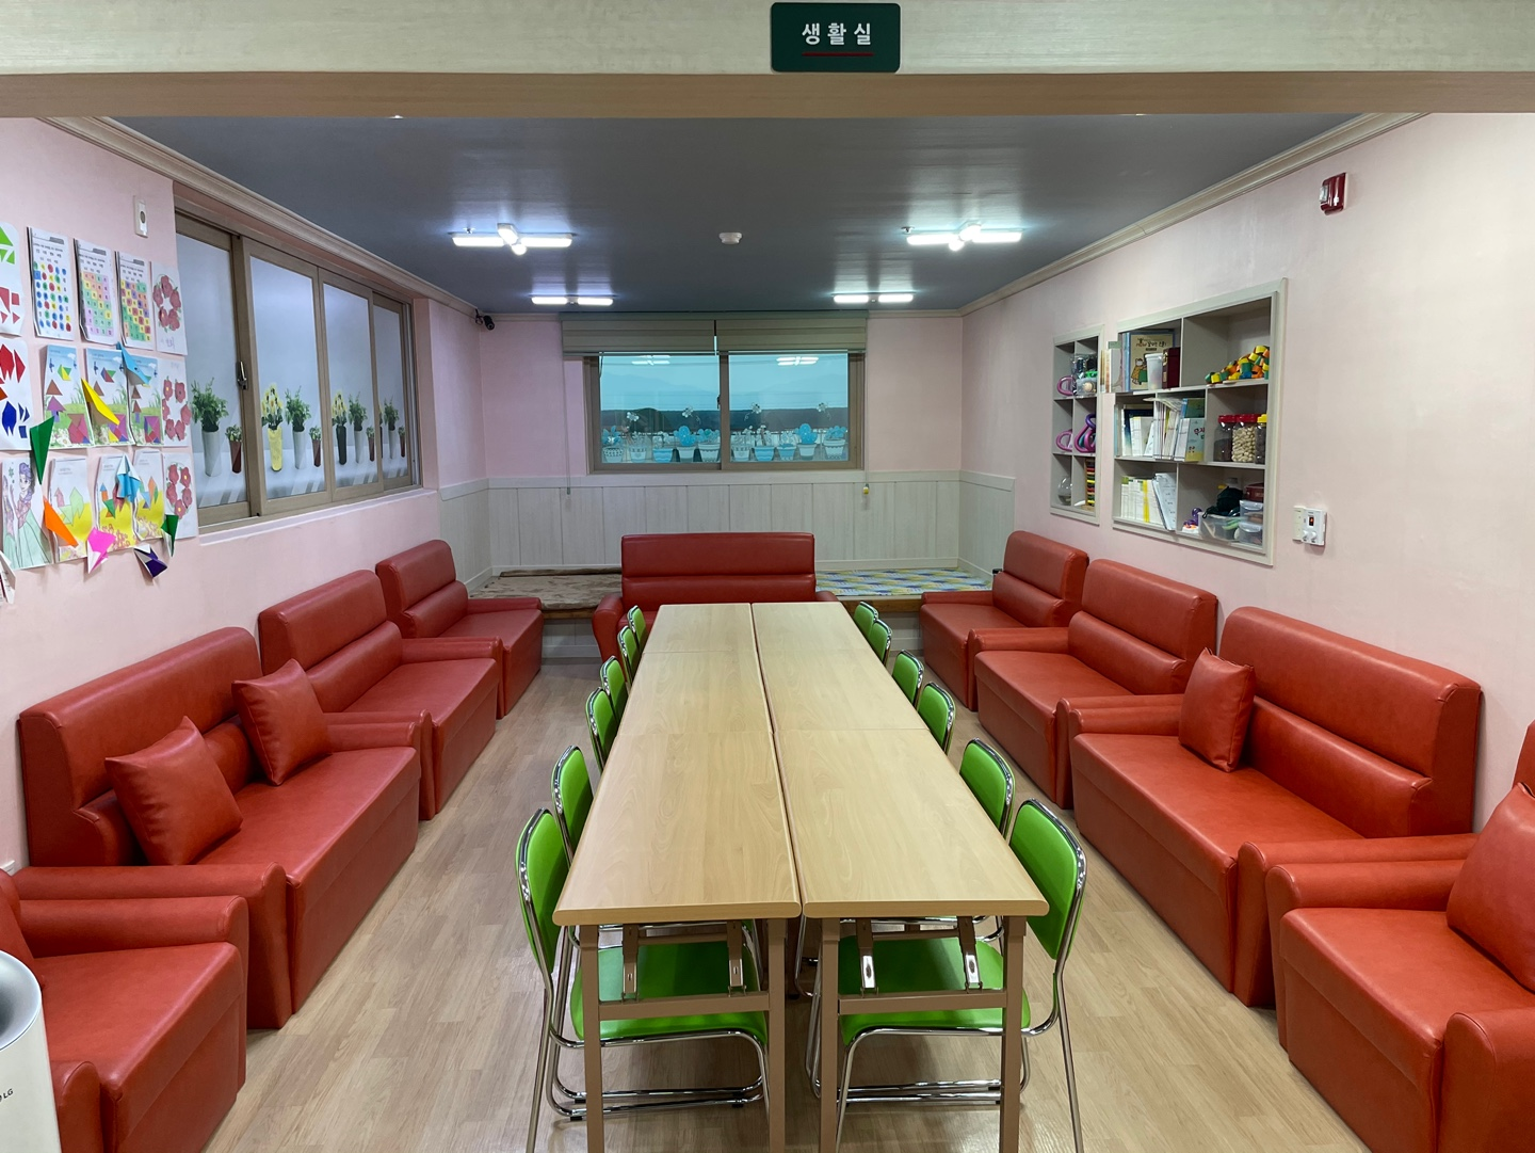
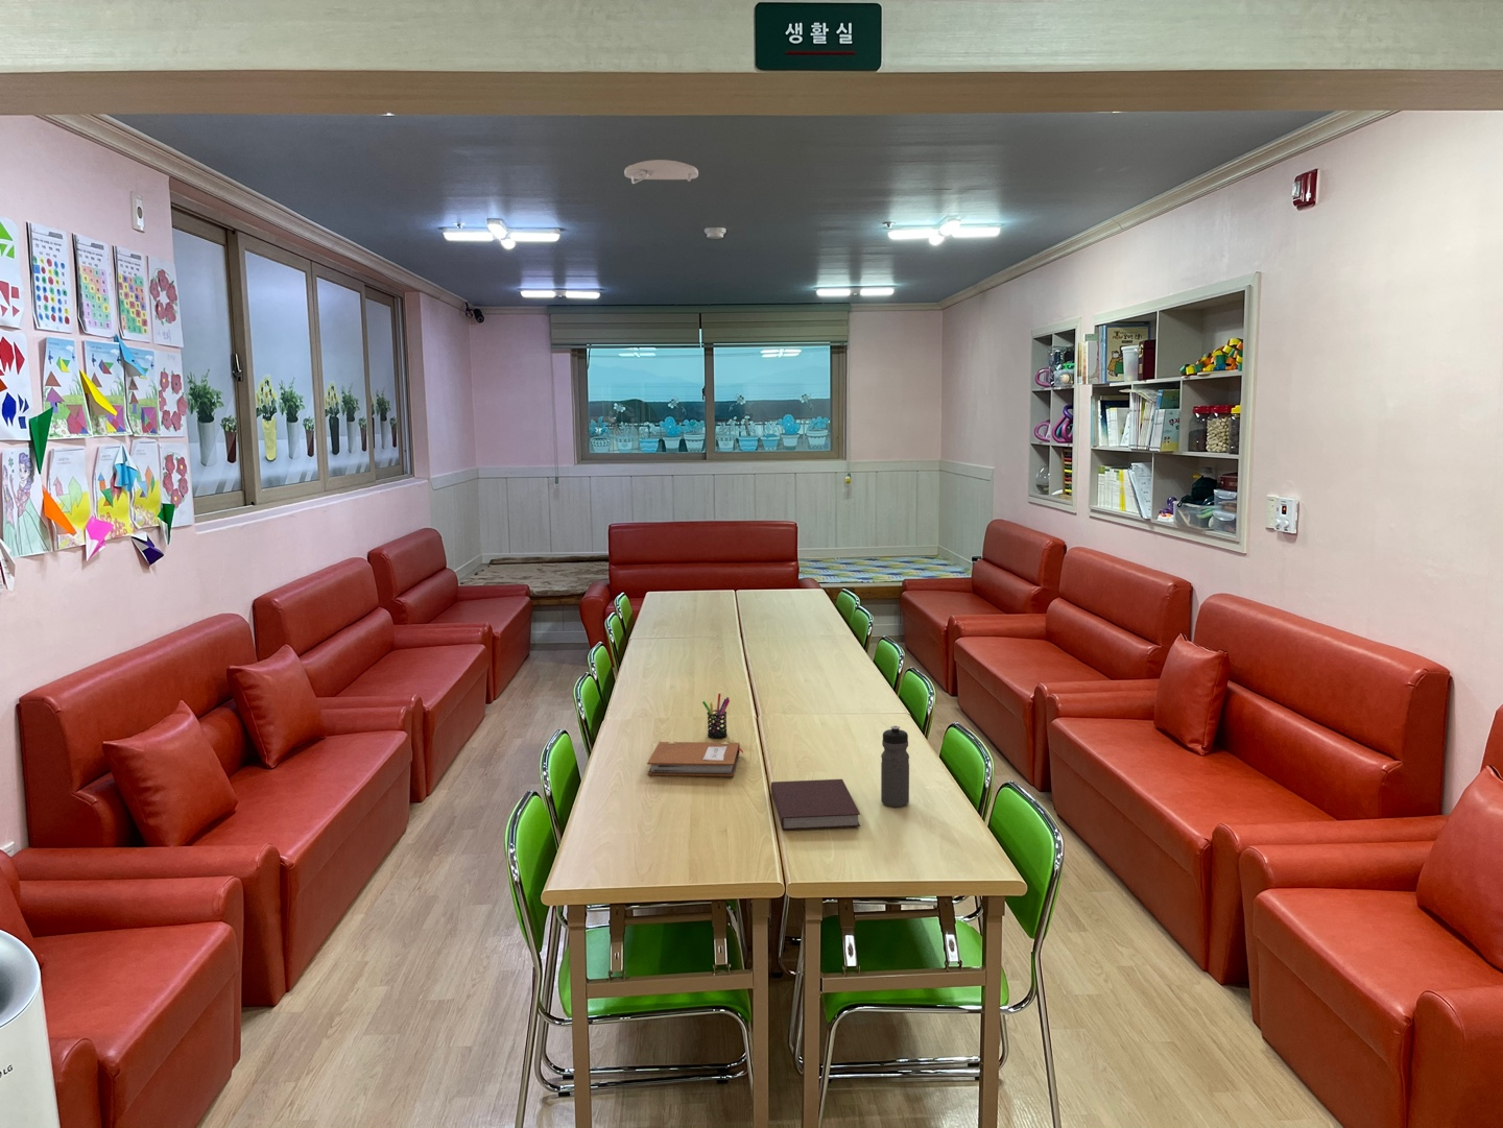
+ notebook (813, 802)
+ water bottle (895, 764)
+ smoke detector (660, 174)
+ notebook (697, 757)
+ pen holder (715, 714)
